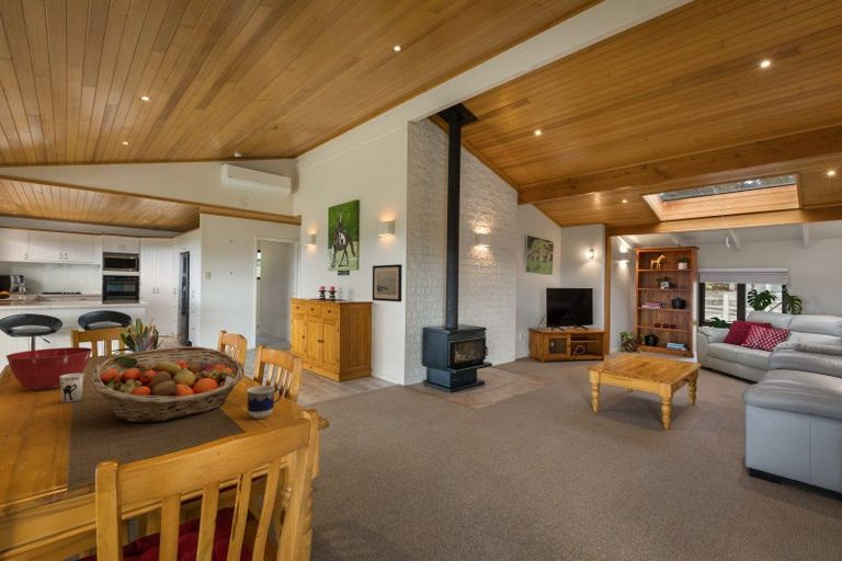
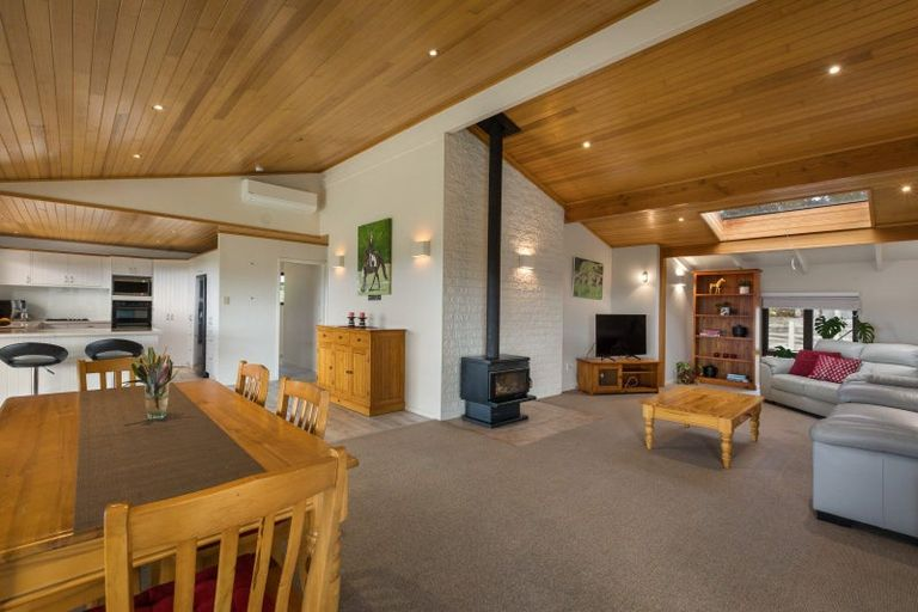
- mixing bowl (50, 368)
- cup (264, 401)
- fruit basket (173, 380)
- cup (71, 387)
- wall art (386, 283)
